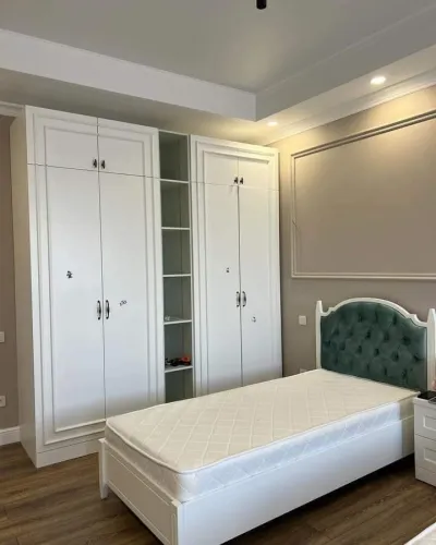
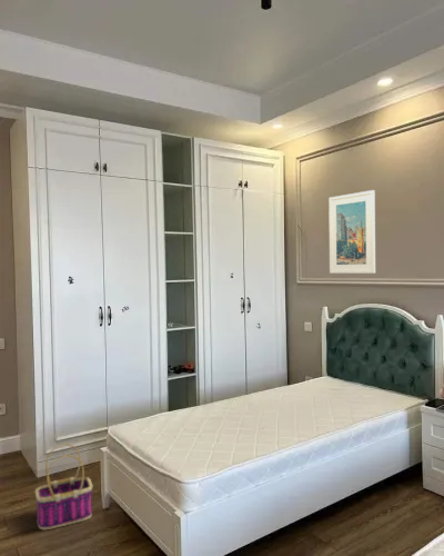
+ basket (63, 484)
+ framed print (351, 234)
